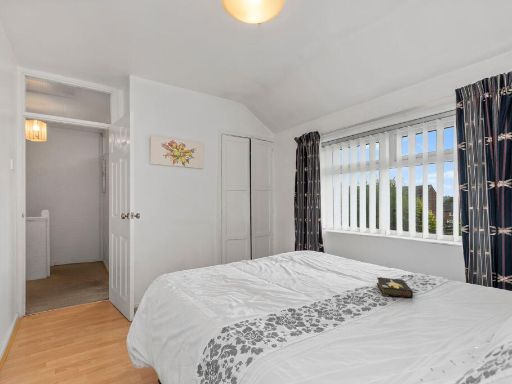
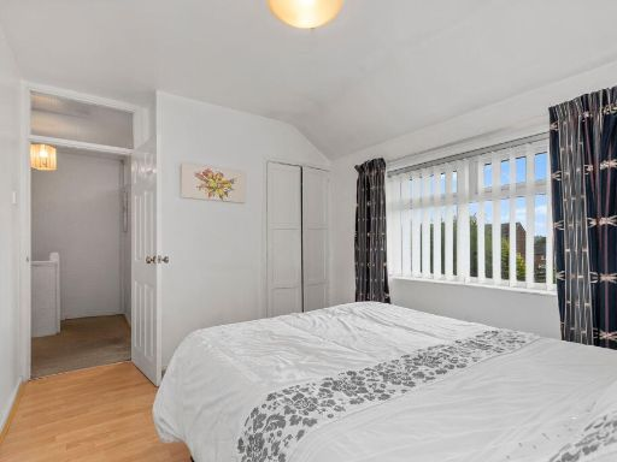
- hardback book (393, 286)
